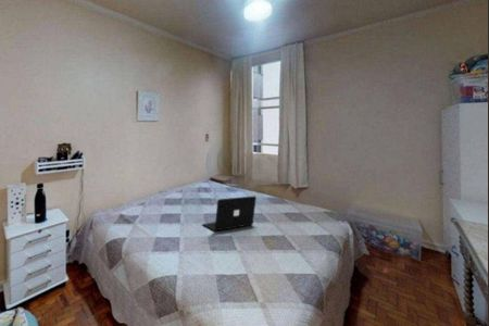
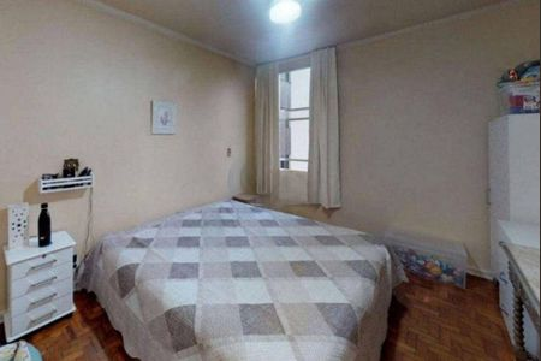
- laptop (228, 210)
